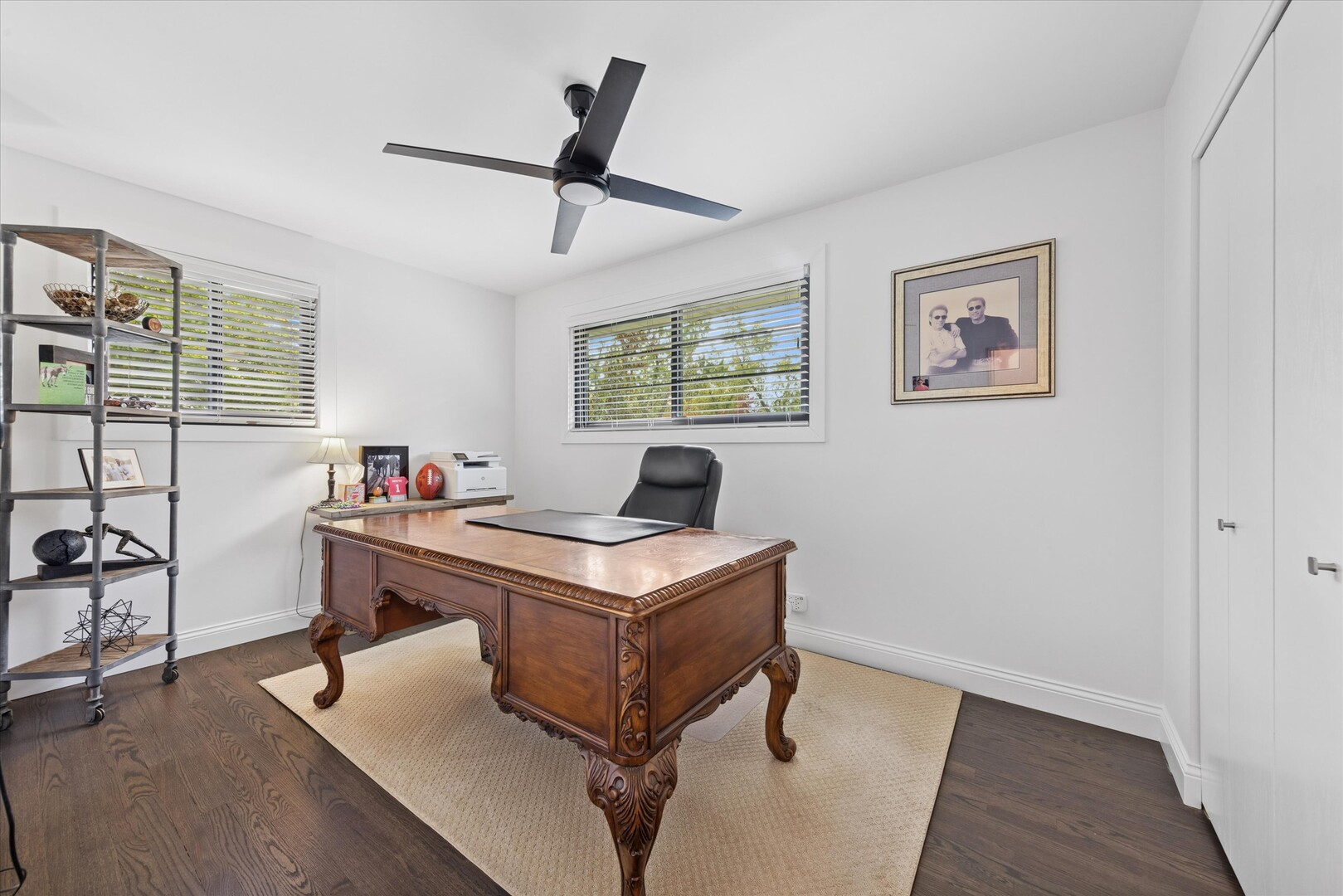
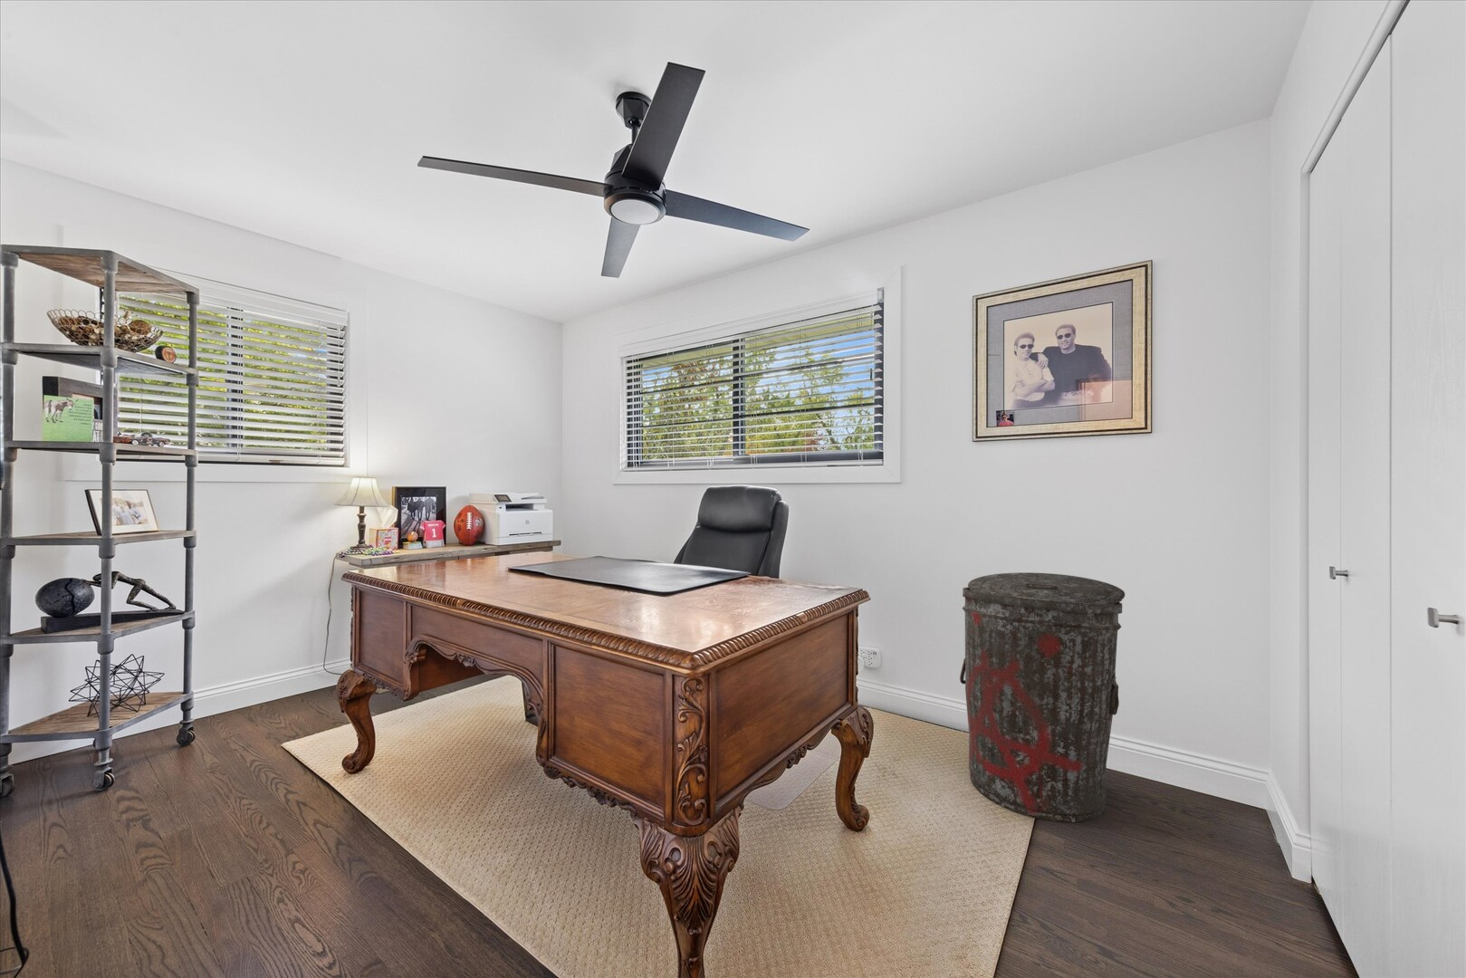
+ trash can (1038, 681)
